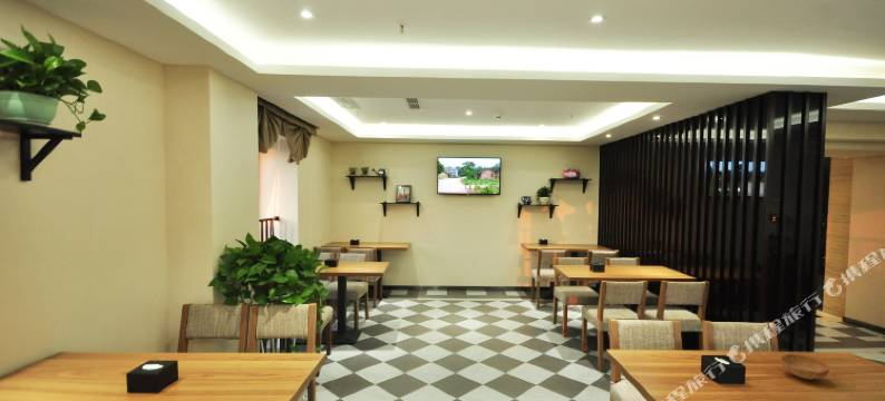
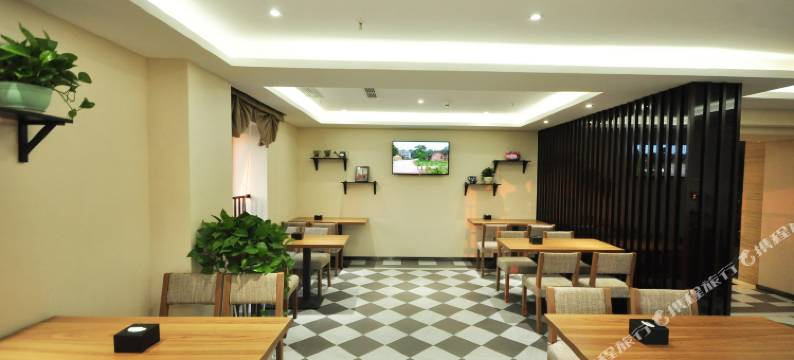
- bowl (803, 368)
